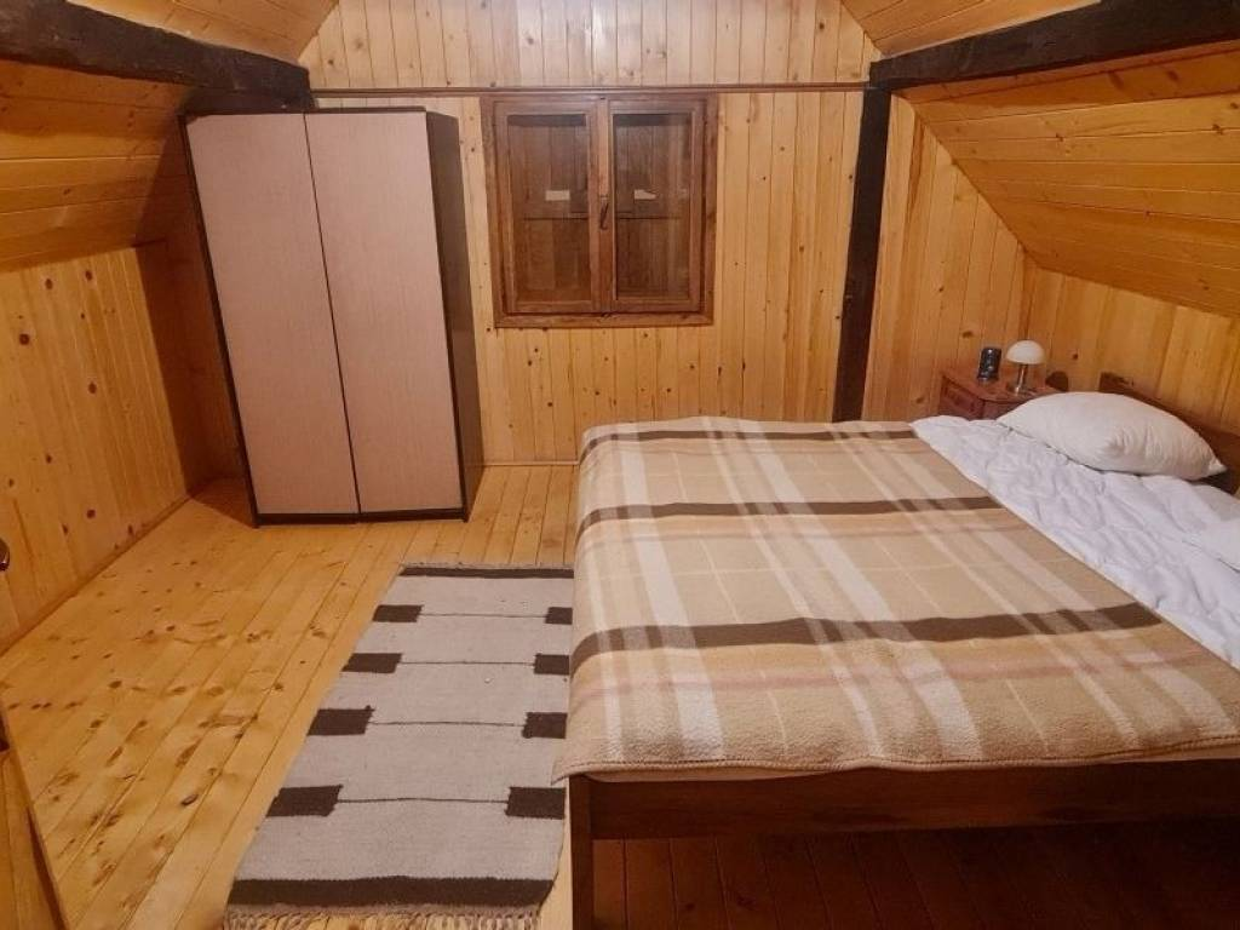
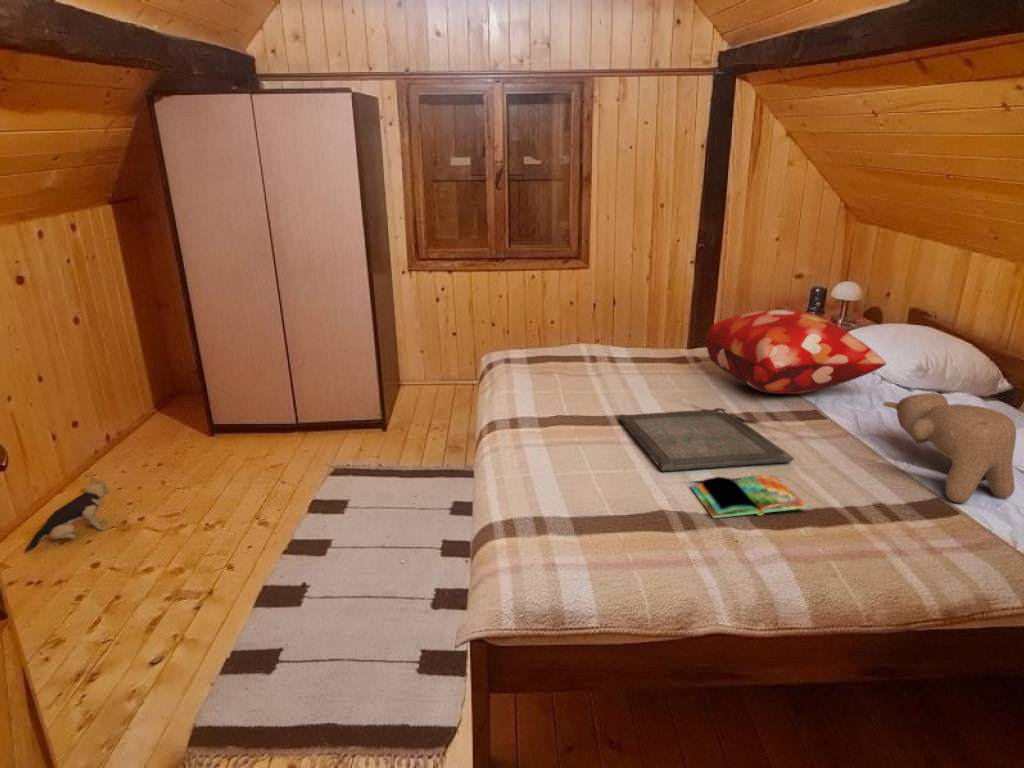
+ book (746, 494)
+ plush toy (69, 511)
+ serving tray (698, 436)
+ teddy bear (942, 439)
+ decorative pillow (788, 350)
